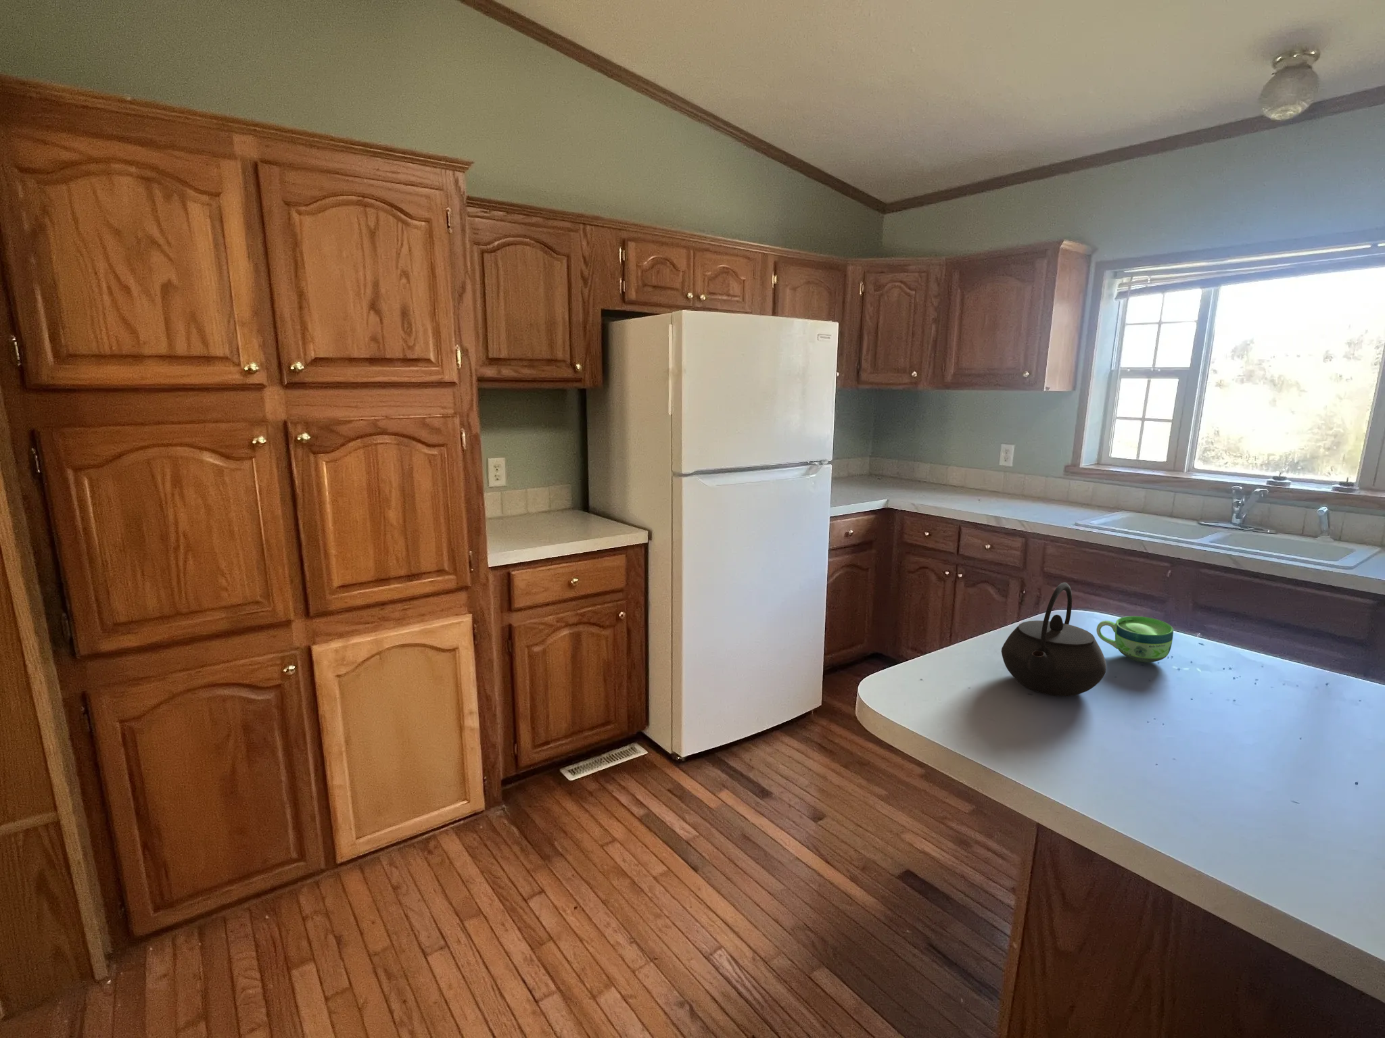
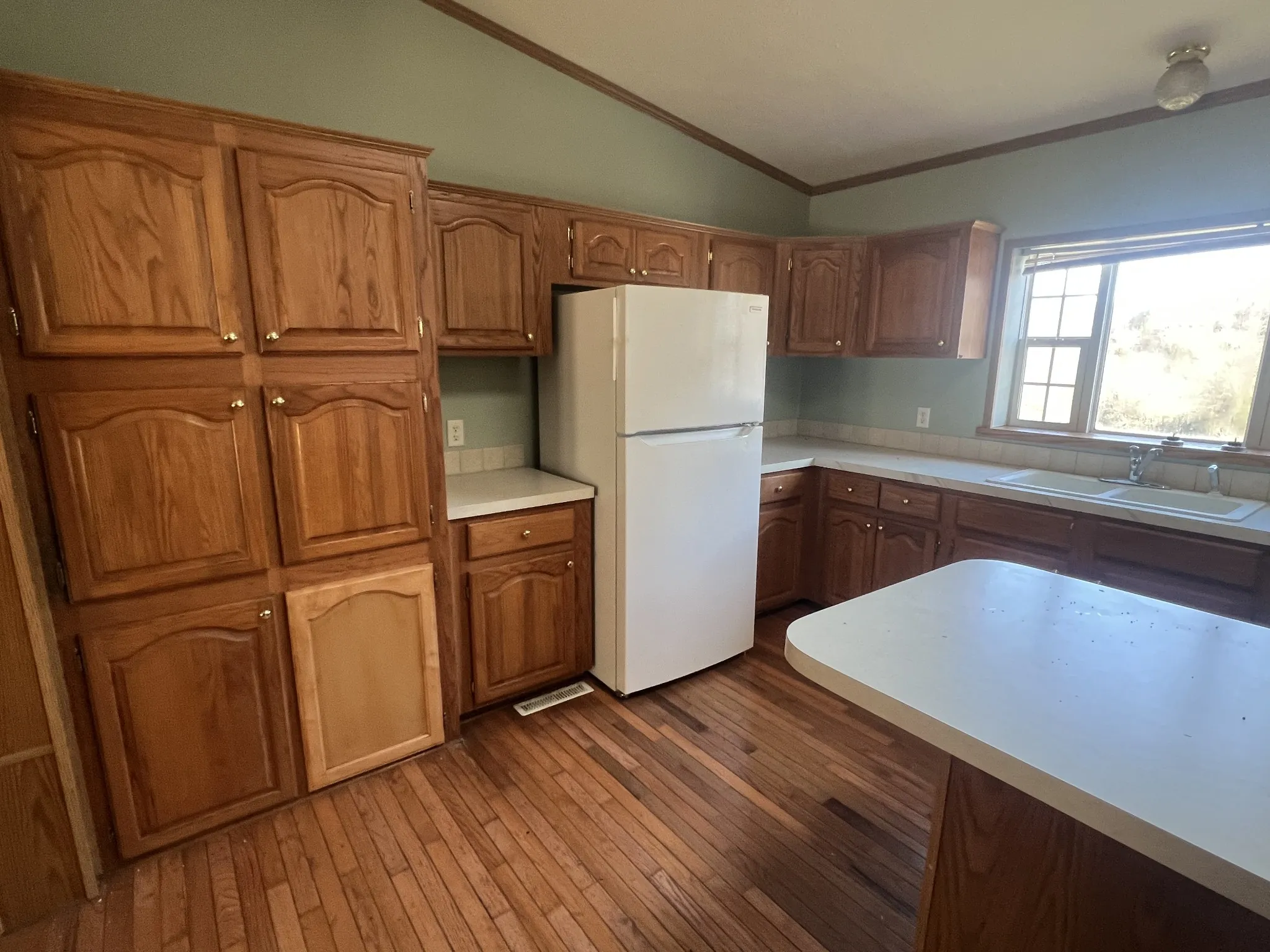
- kettle (1053, 637)
- cup (1133, 639)
